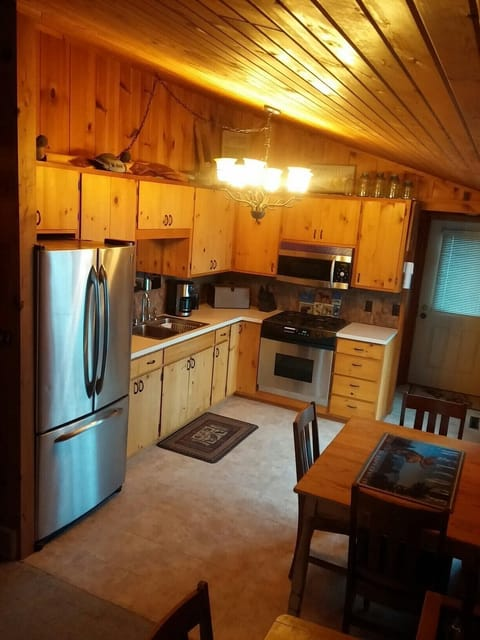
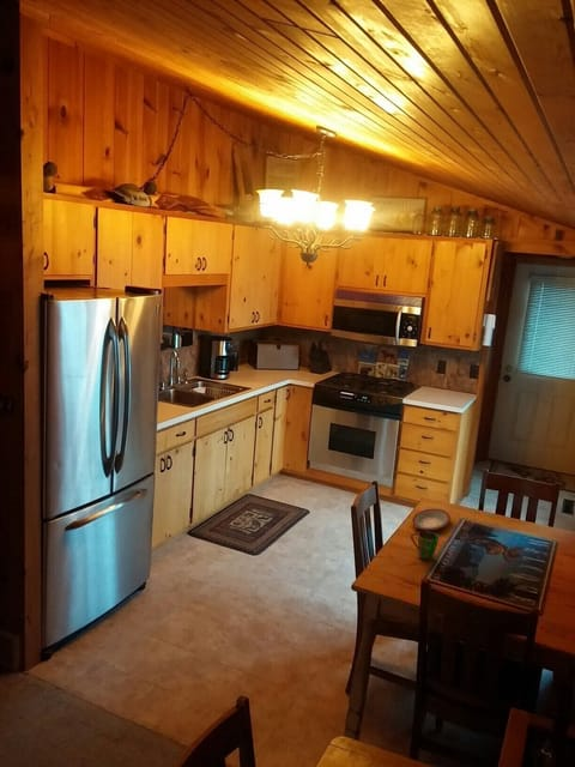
+ plate (430, 520)
+ cup (423, 545)
